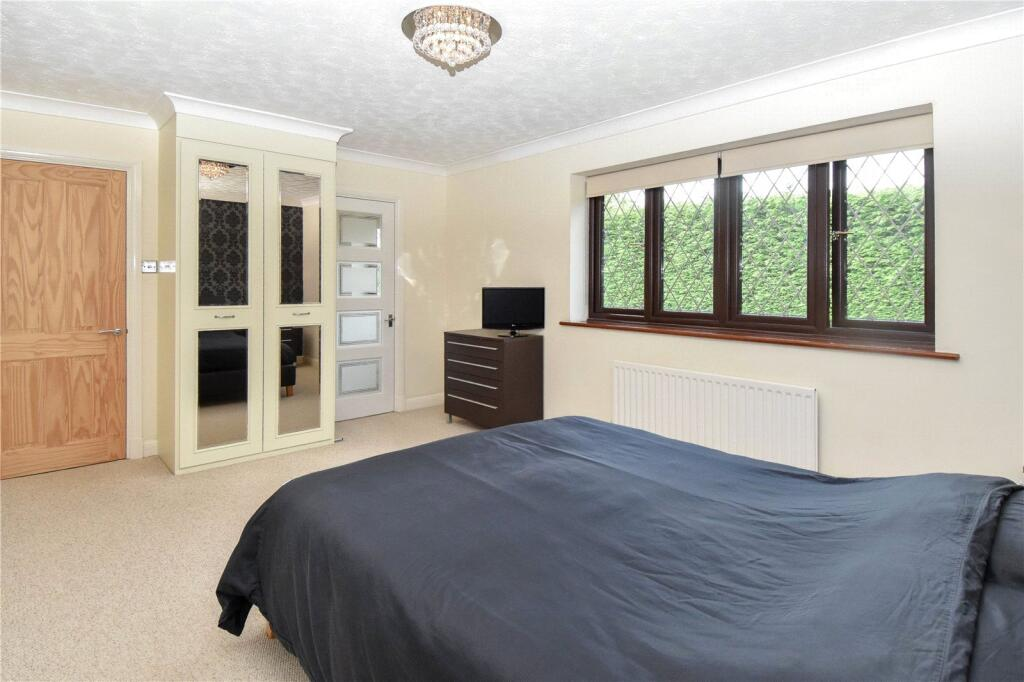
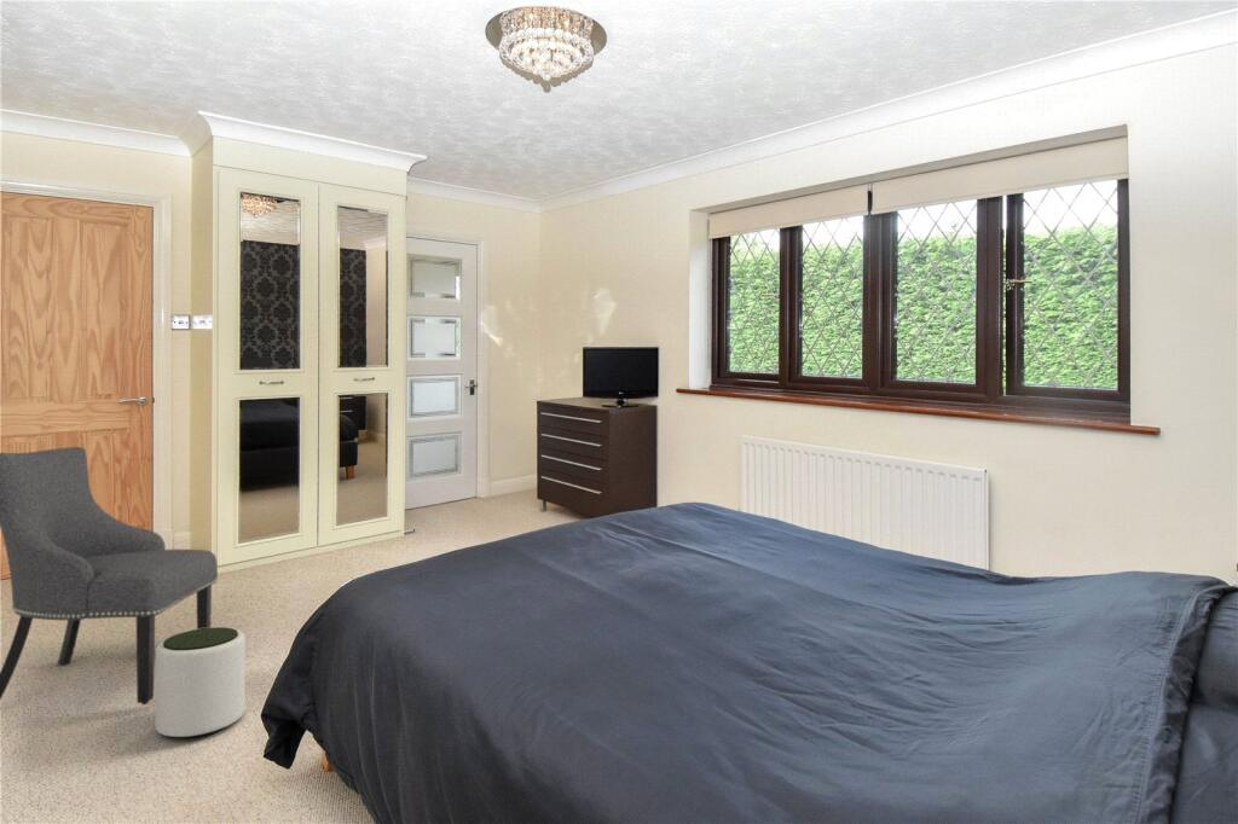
+ plant pot (201, 679)
+ chair (105, 565)
